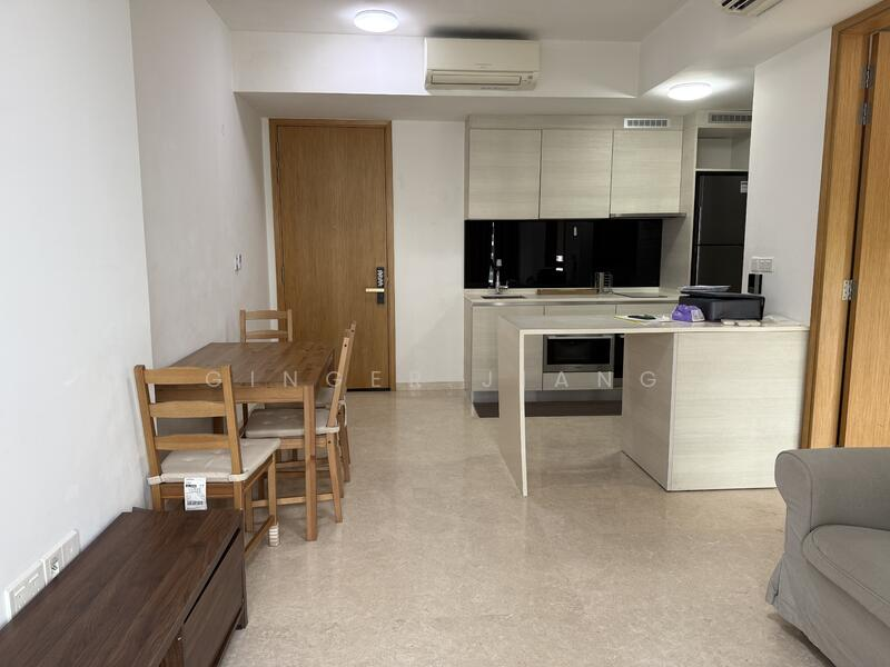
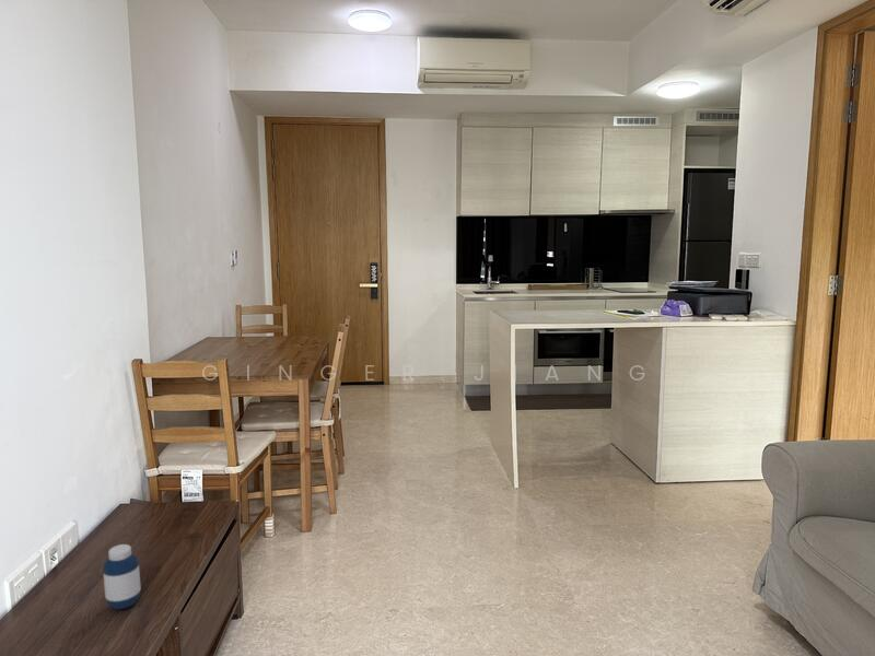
+ medicine bottle (121, 576)
